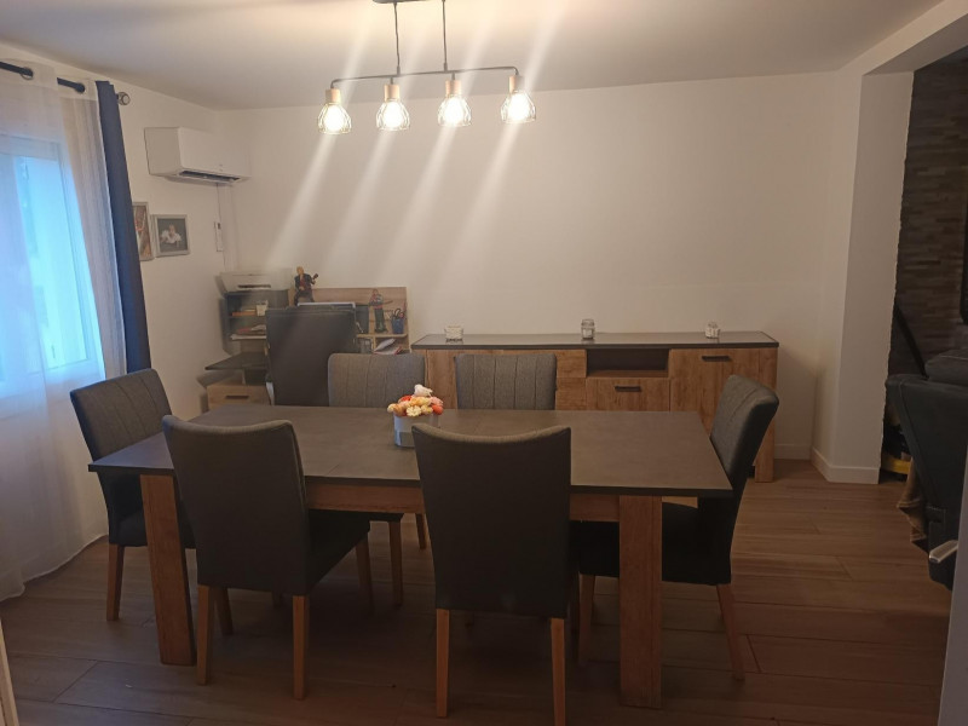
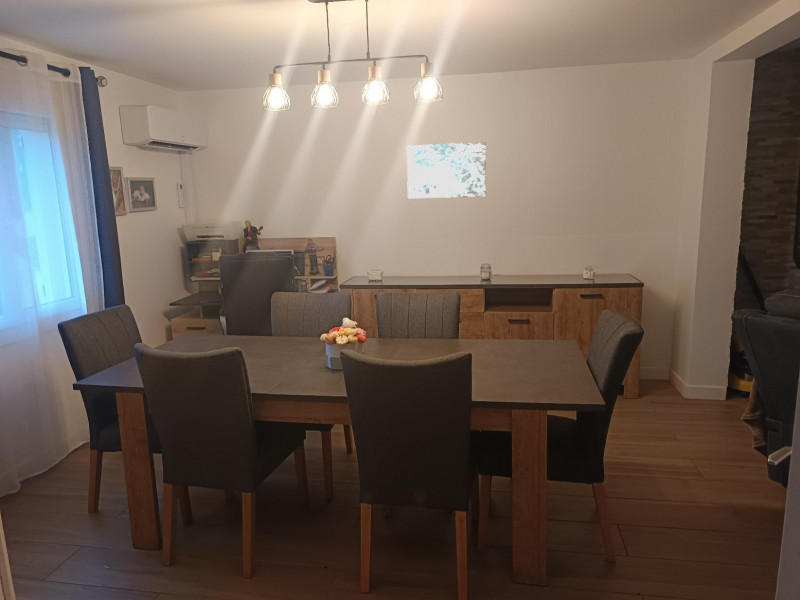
+ wall art (446, 171)
